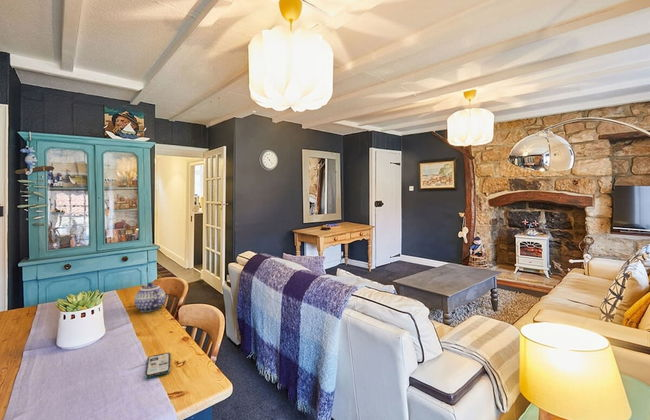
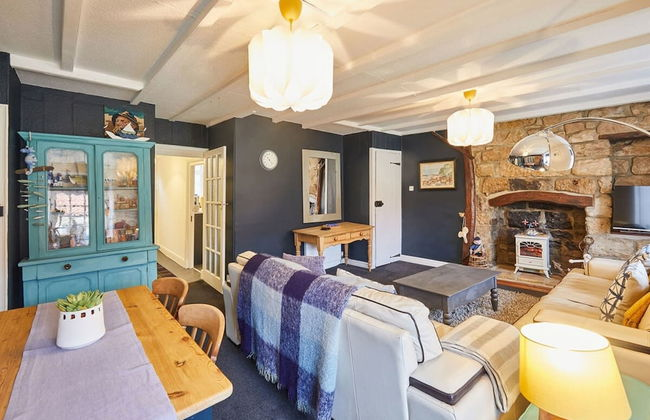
- teapot (150, 295)
- phone case (158, 364)
